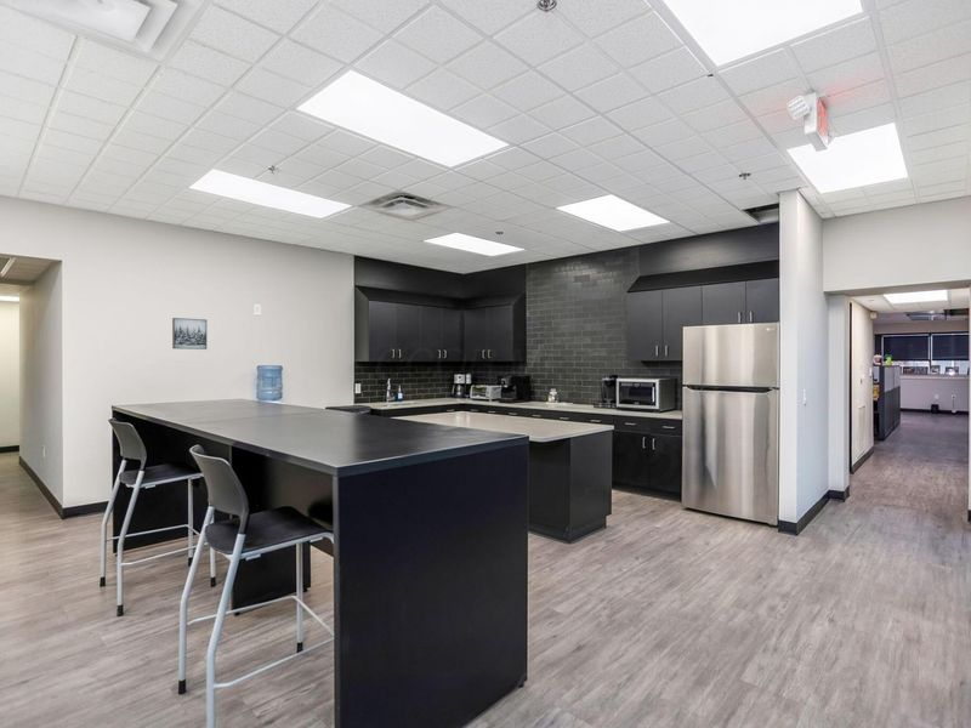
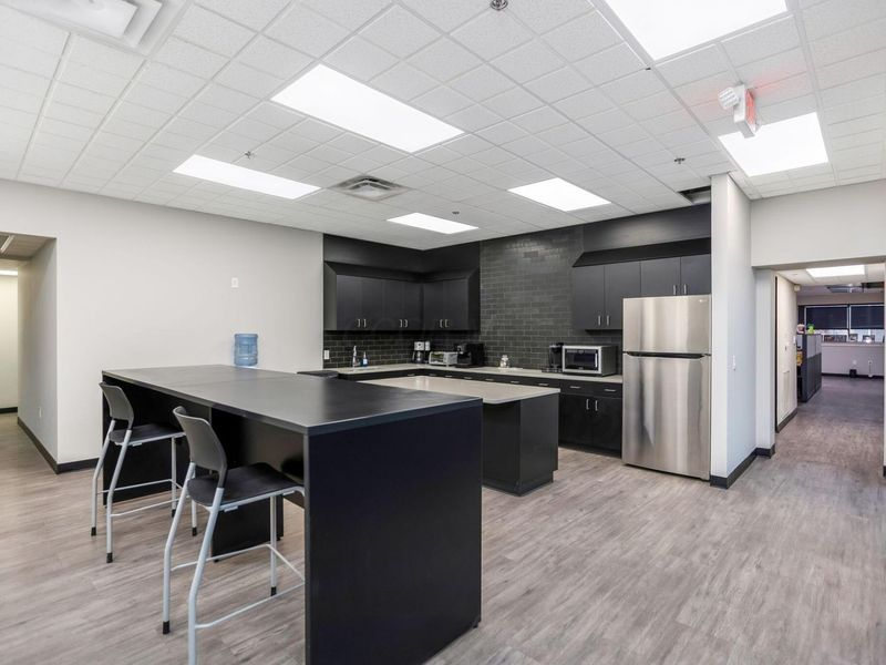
- wall art (189, 334)
